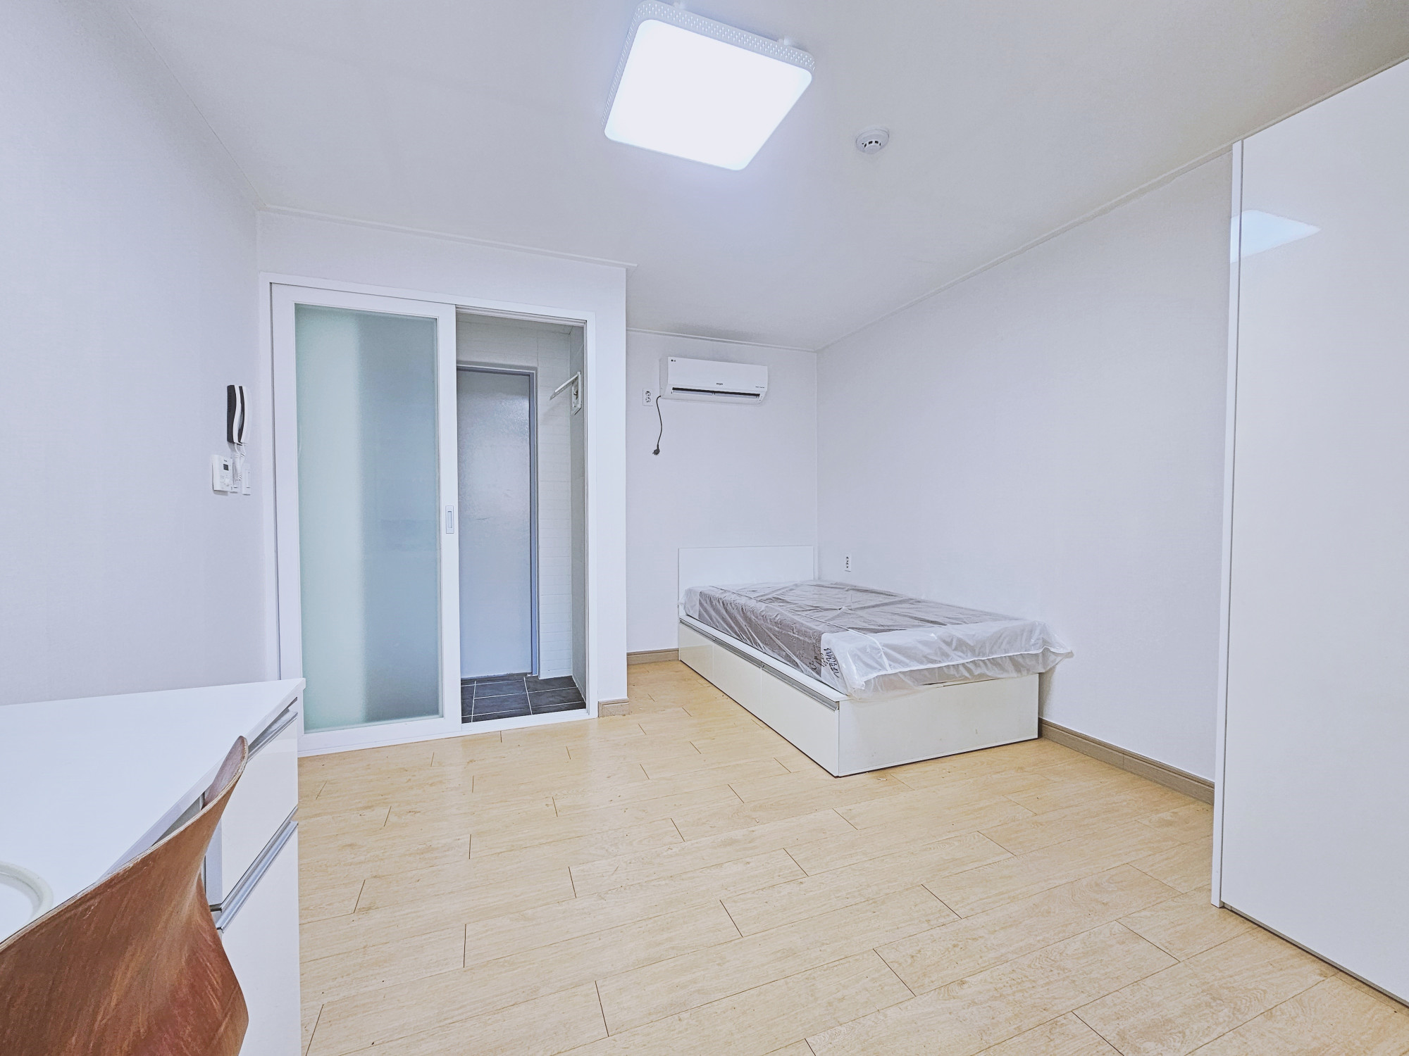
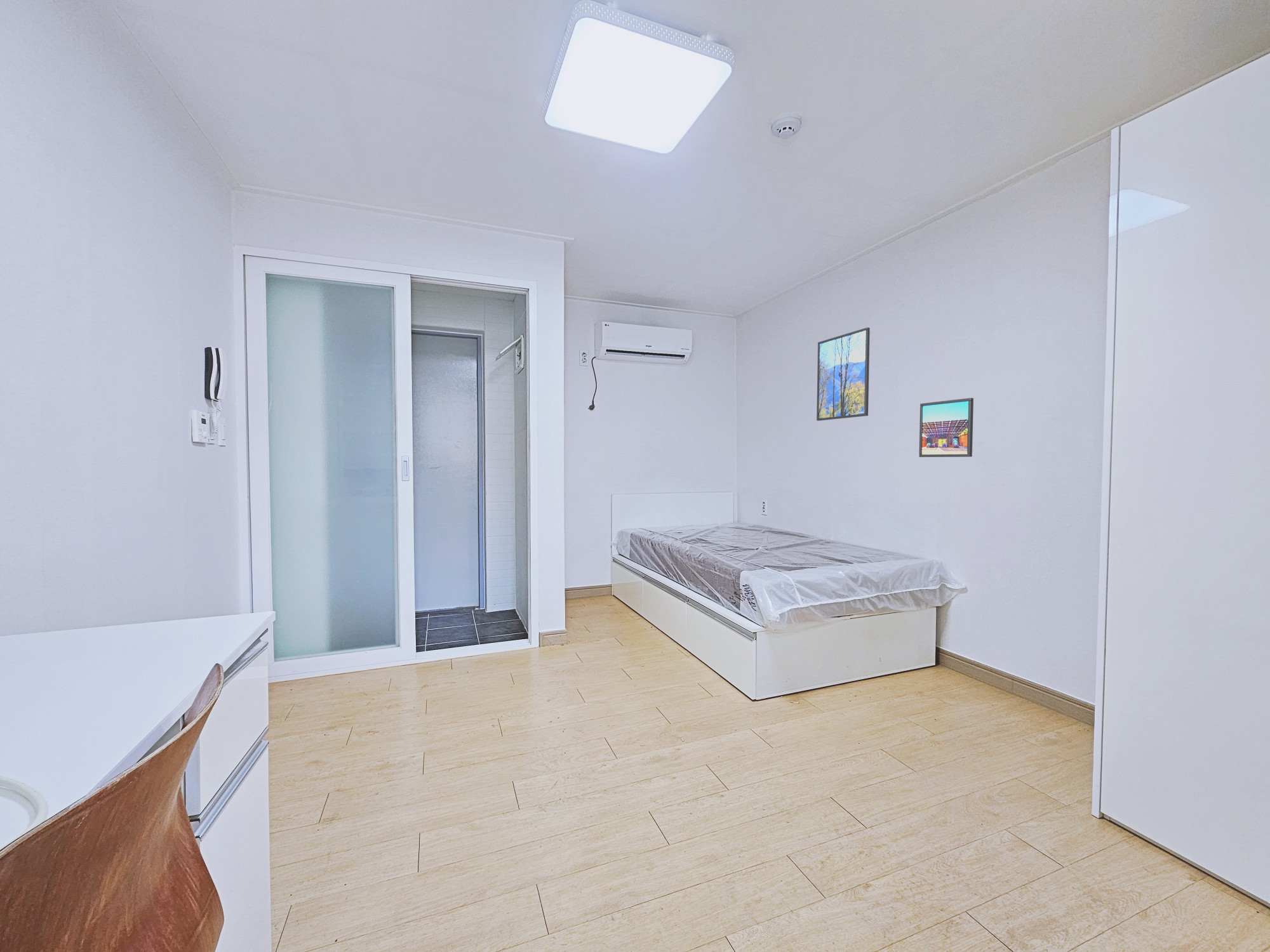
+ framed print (841, 377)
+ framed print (945, 428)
